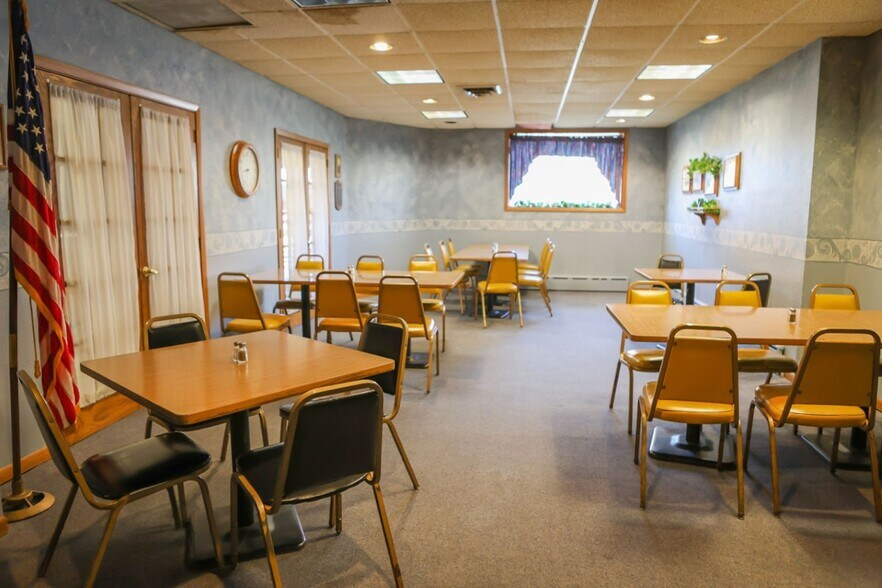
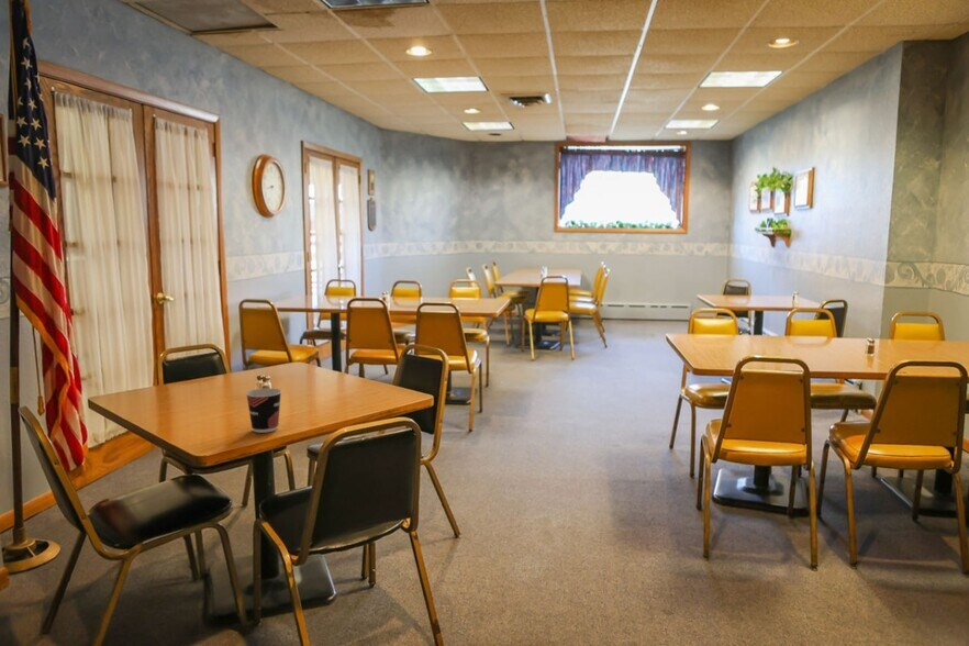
+ cup (264, 410)
